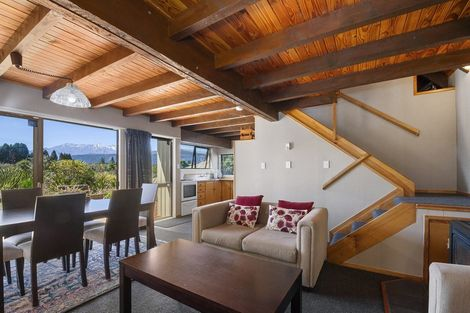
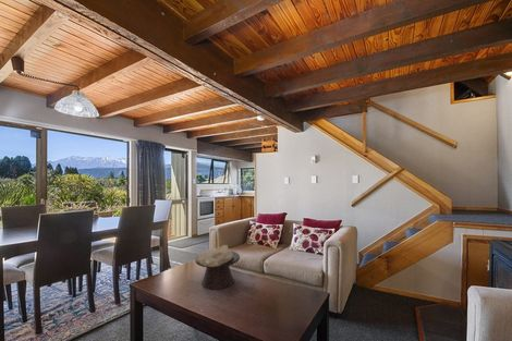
+ decorative bowl (219, 266)
